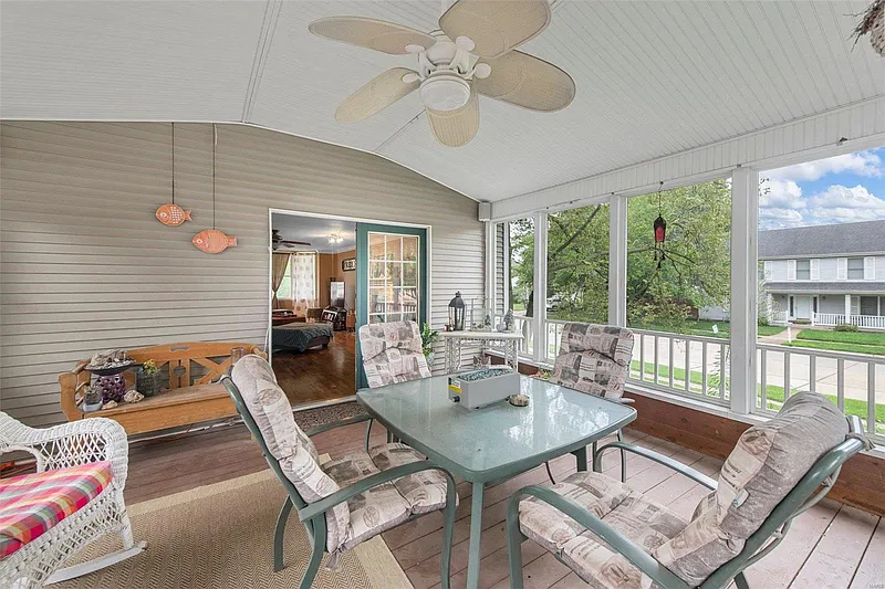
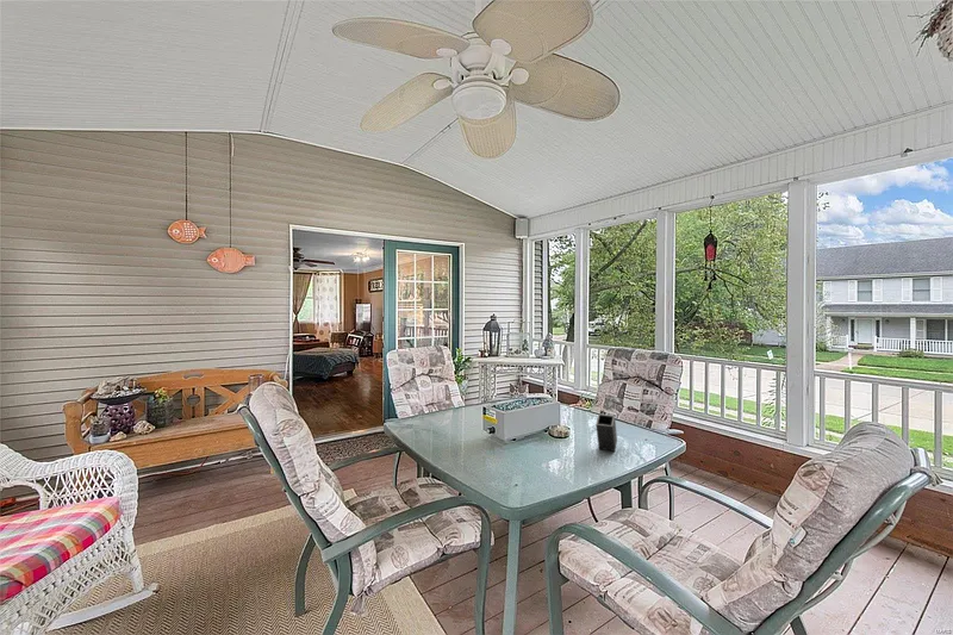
+ speaker (600, 437)
